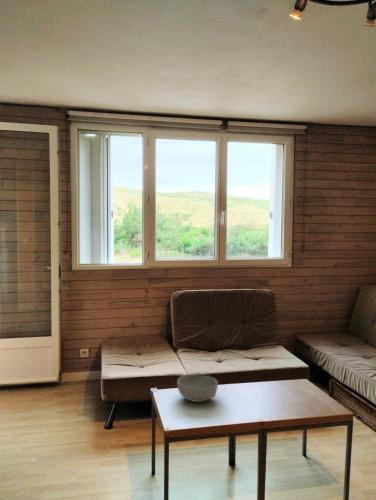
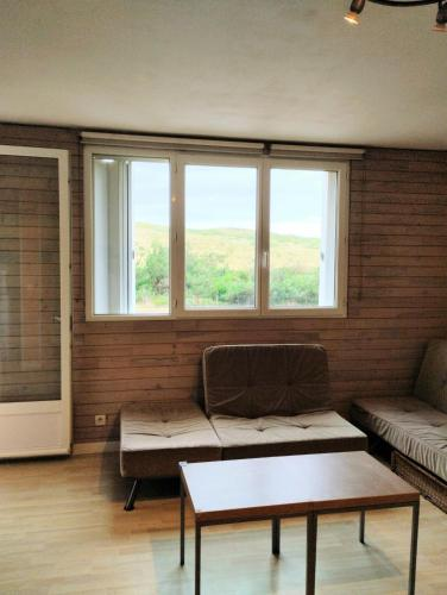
- bowl (197, 389)
